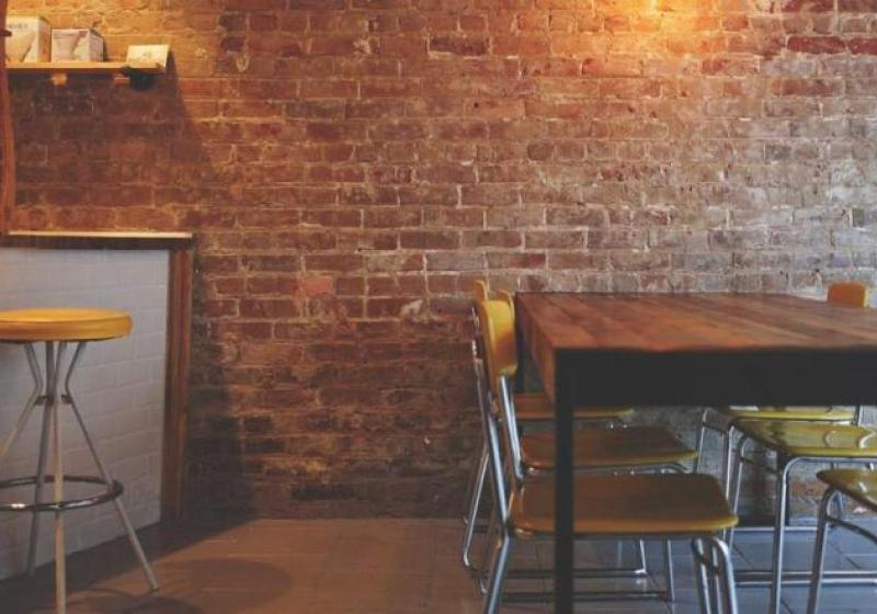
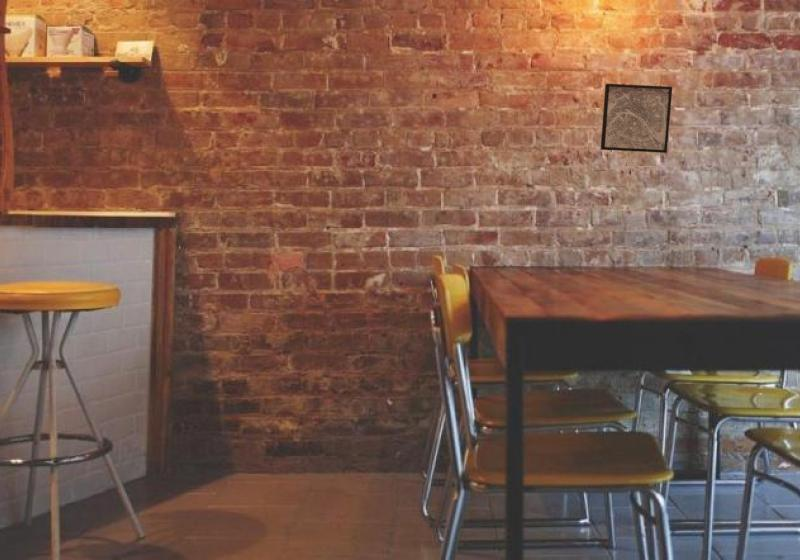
+ wall art (636, 118)
